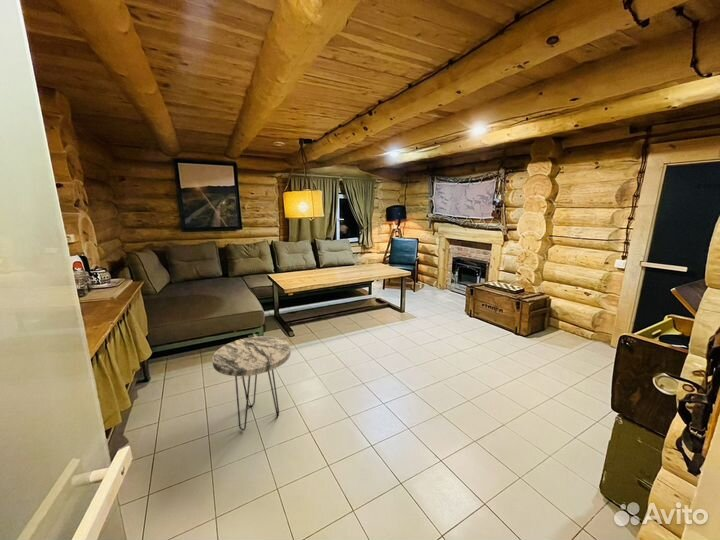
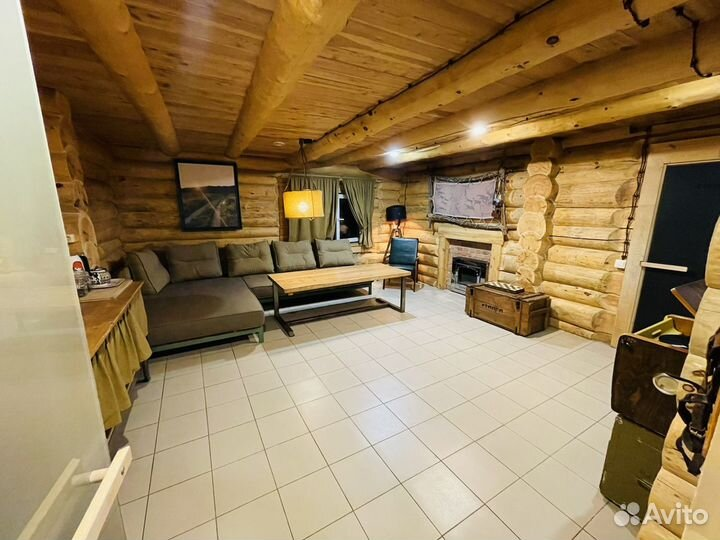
- side table (255, 384)
